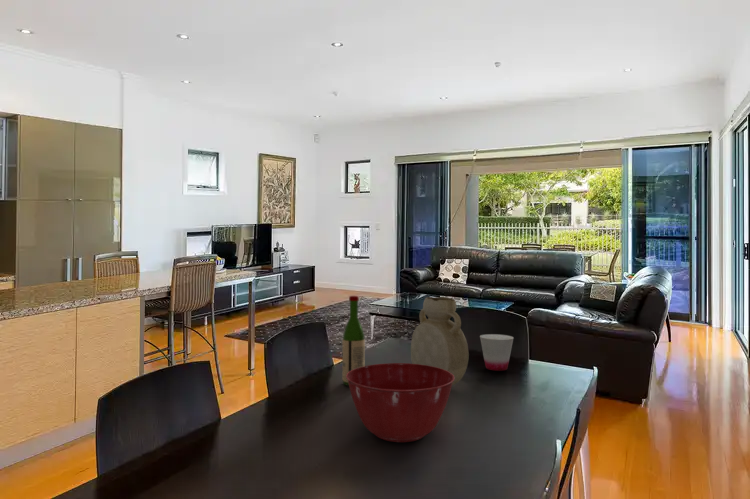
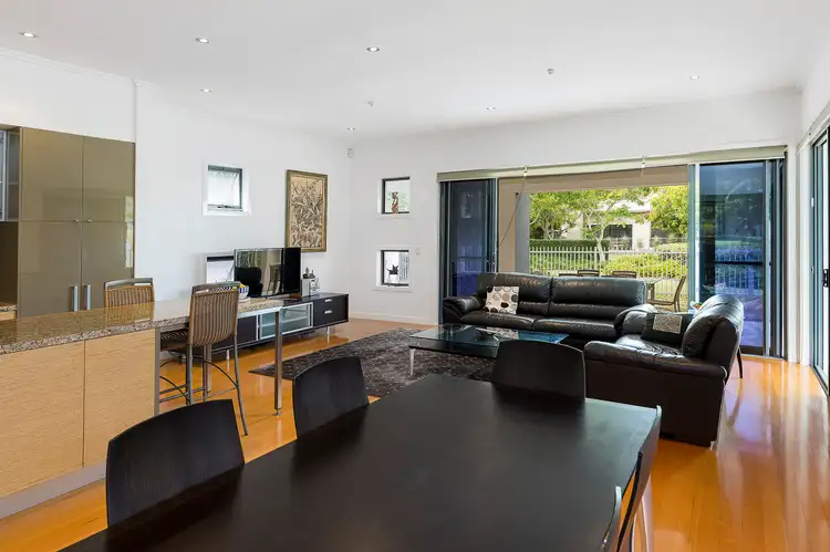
- wine bottle (353, 339)
- vase (437, 342)
- cup (496, 352)
- mixing bowl (399, 403)
